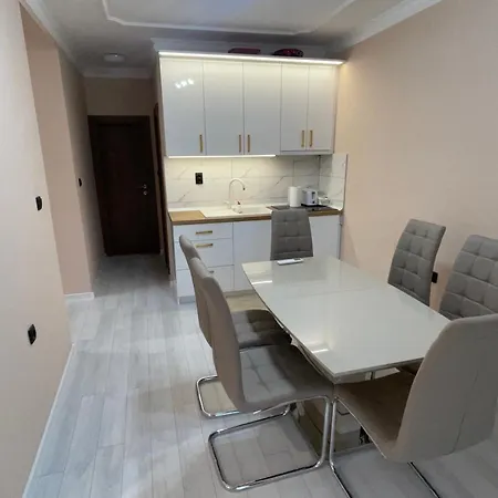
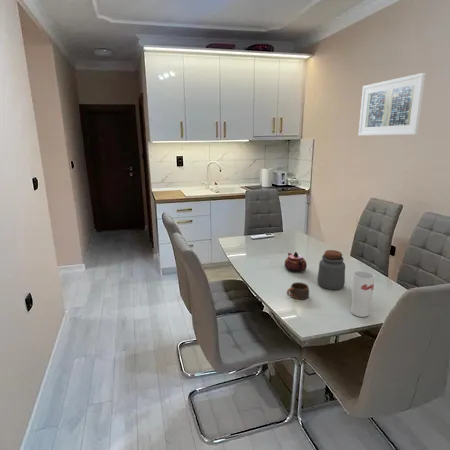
+ cup (296, 290)
+ jar (331, 268)
+ cup (361, 294)
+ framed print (387, 108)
+ teapot (295, 260)
